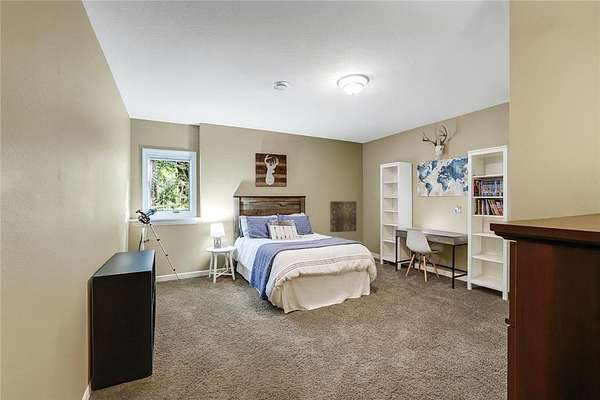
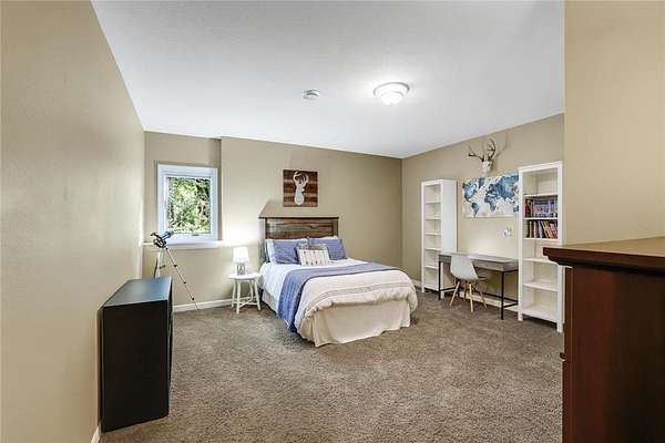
- wall art (343, 216)
